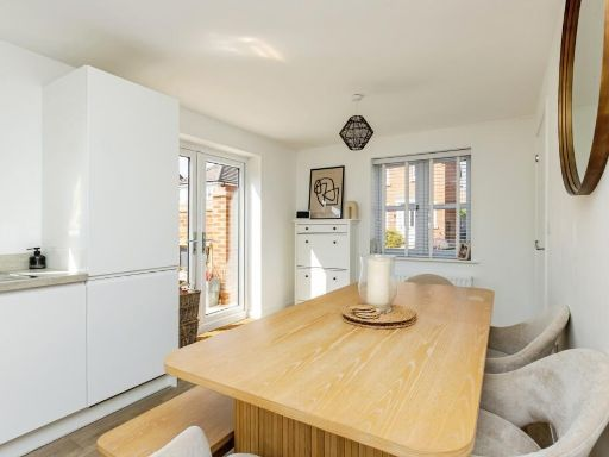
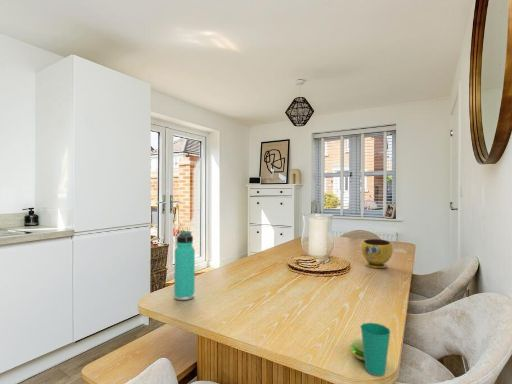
+ bowl (376, 253)
+ cup (369, 342)
+ thermos bottle (184, 263)
